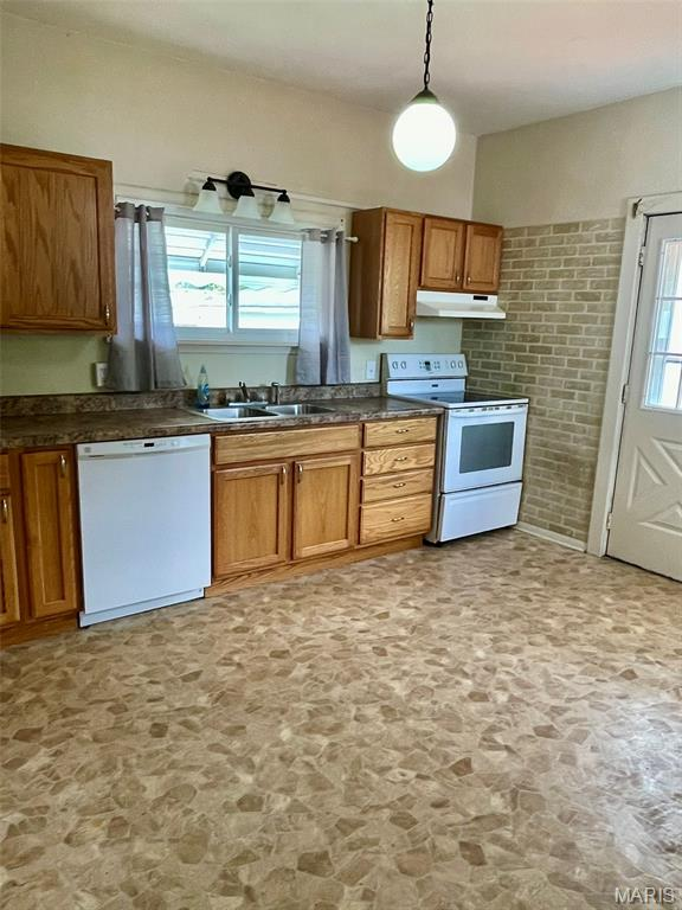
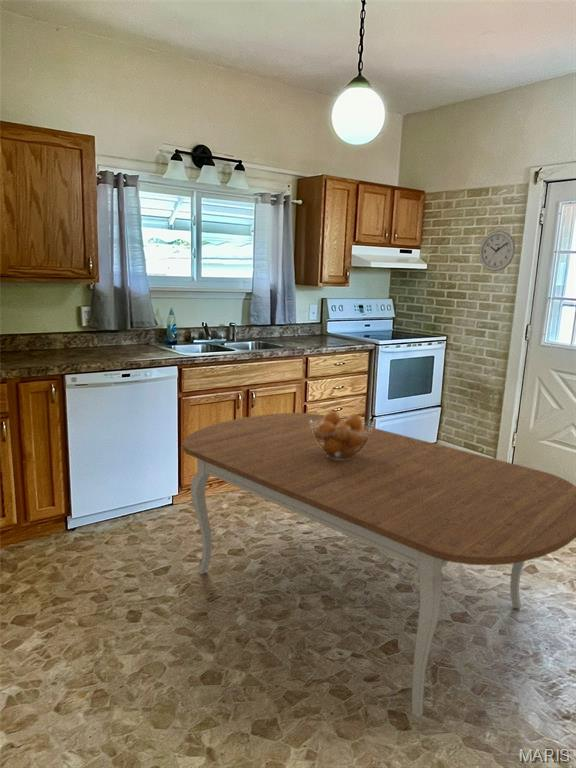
+ wall clock (496, 251)
+ dining table (357, 526)
+ fruit basket (340, 434)
